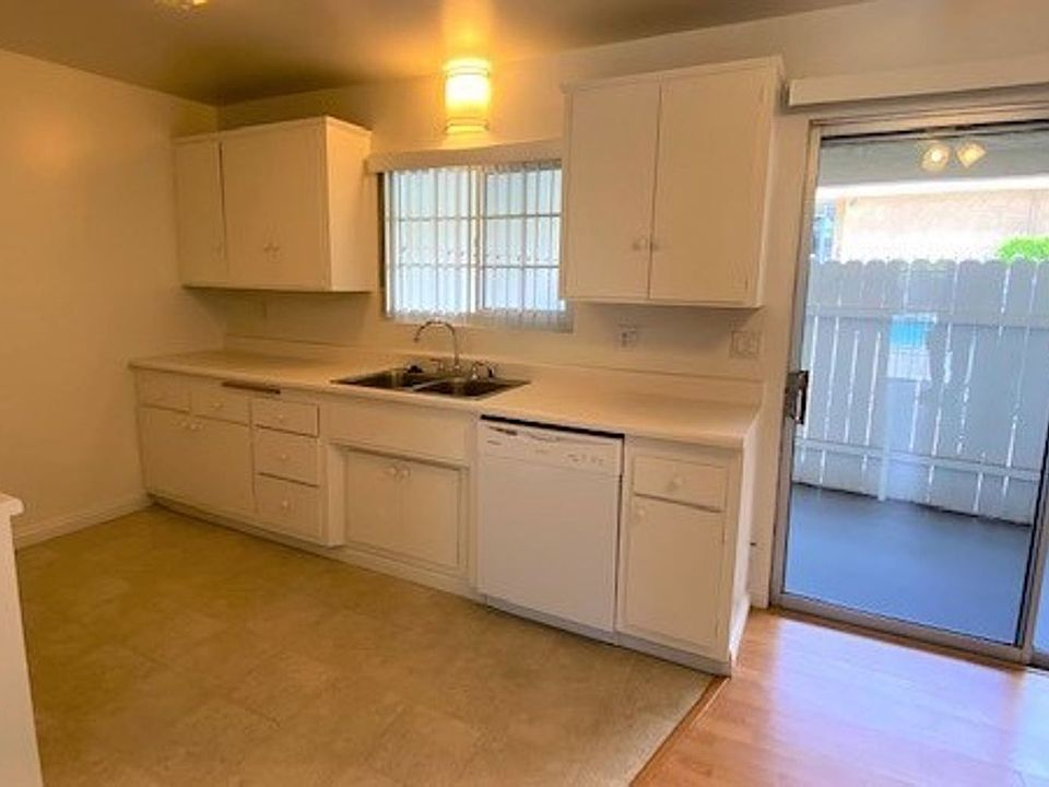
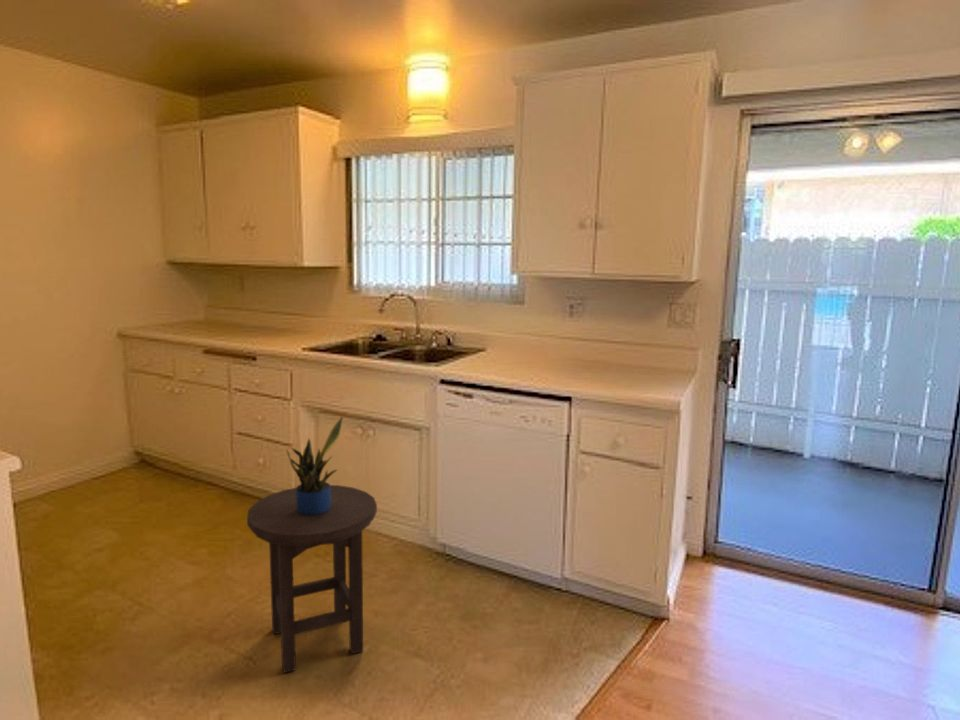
+ potted plant (316, 463)
+ stool (317, 580)
